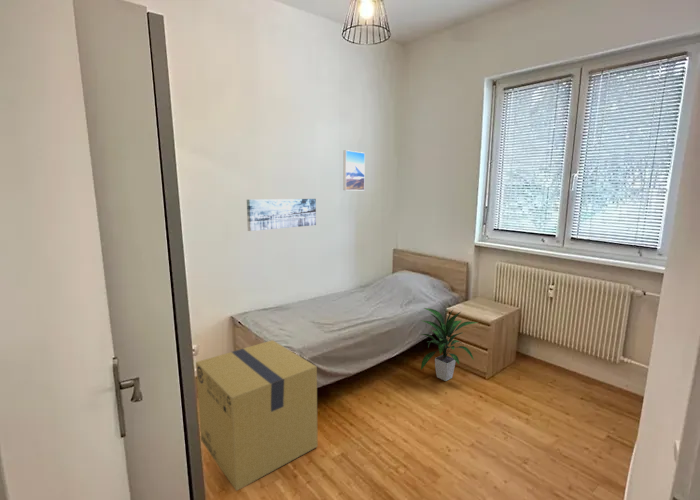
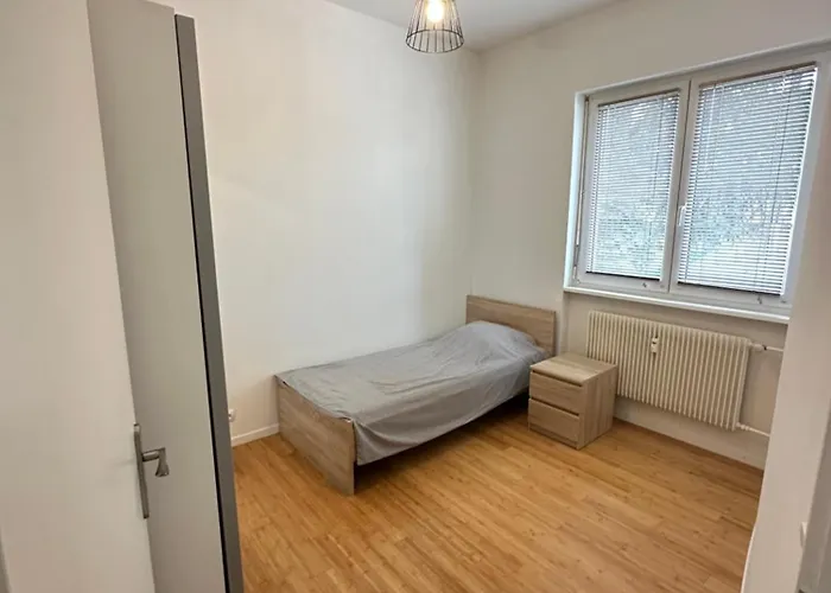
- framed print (354, 171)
- cardboard box (257, 404)
- wall art (284, 213)
- indoor plant (443, 342)
